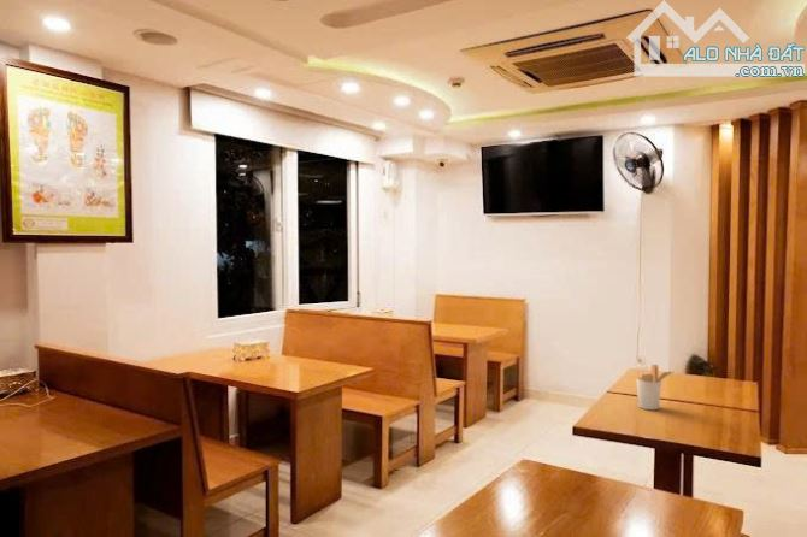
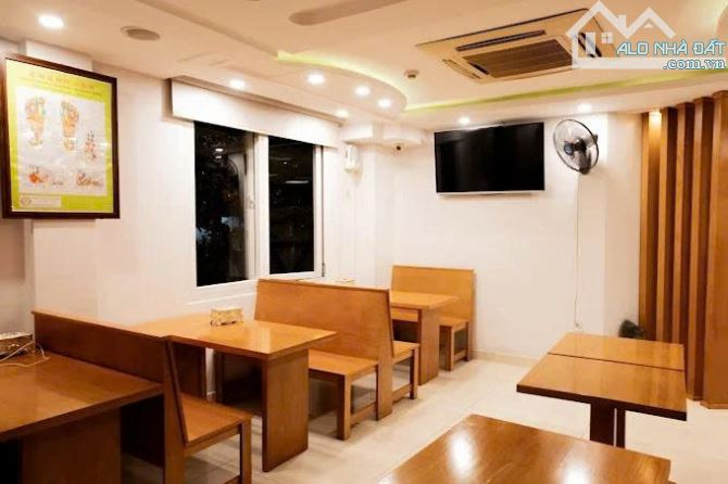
- utensil holder (654, 386)
